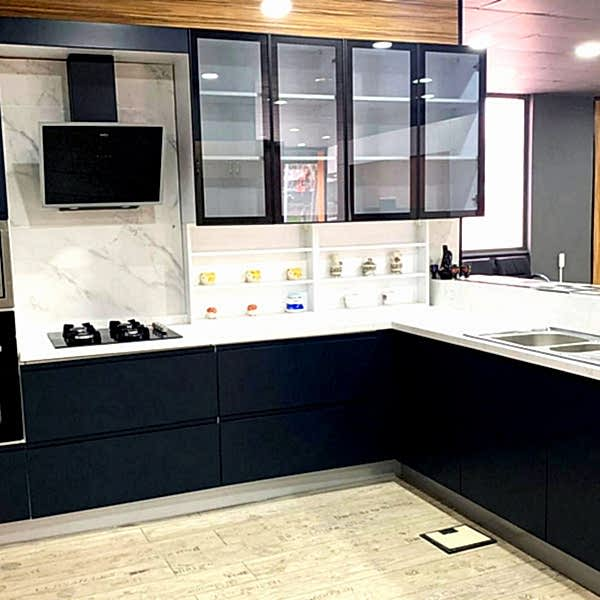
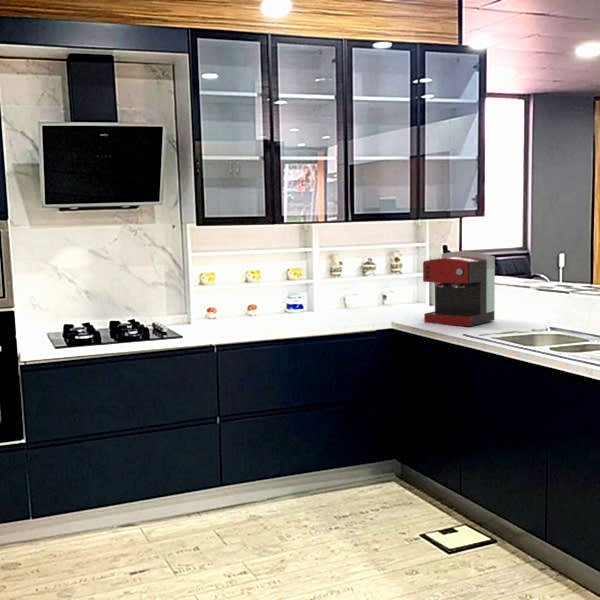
+ coffee maker (455, 287)
